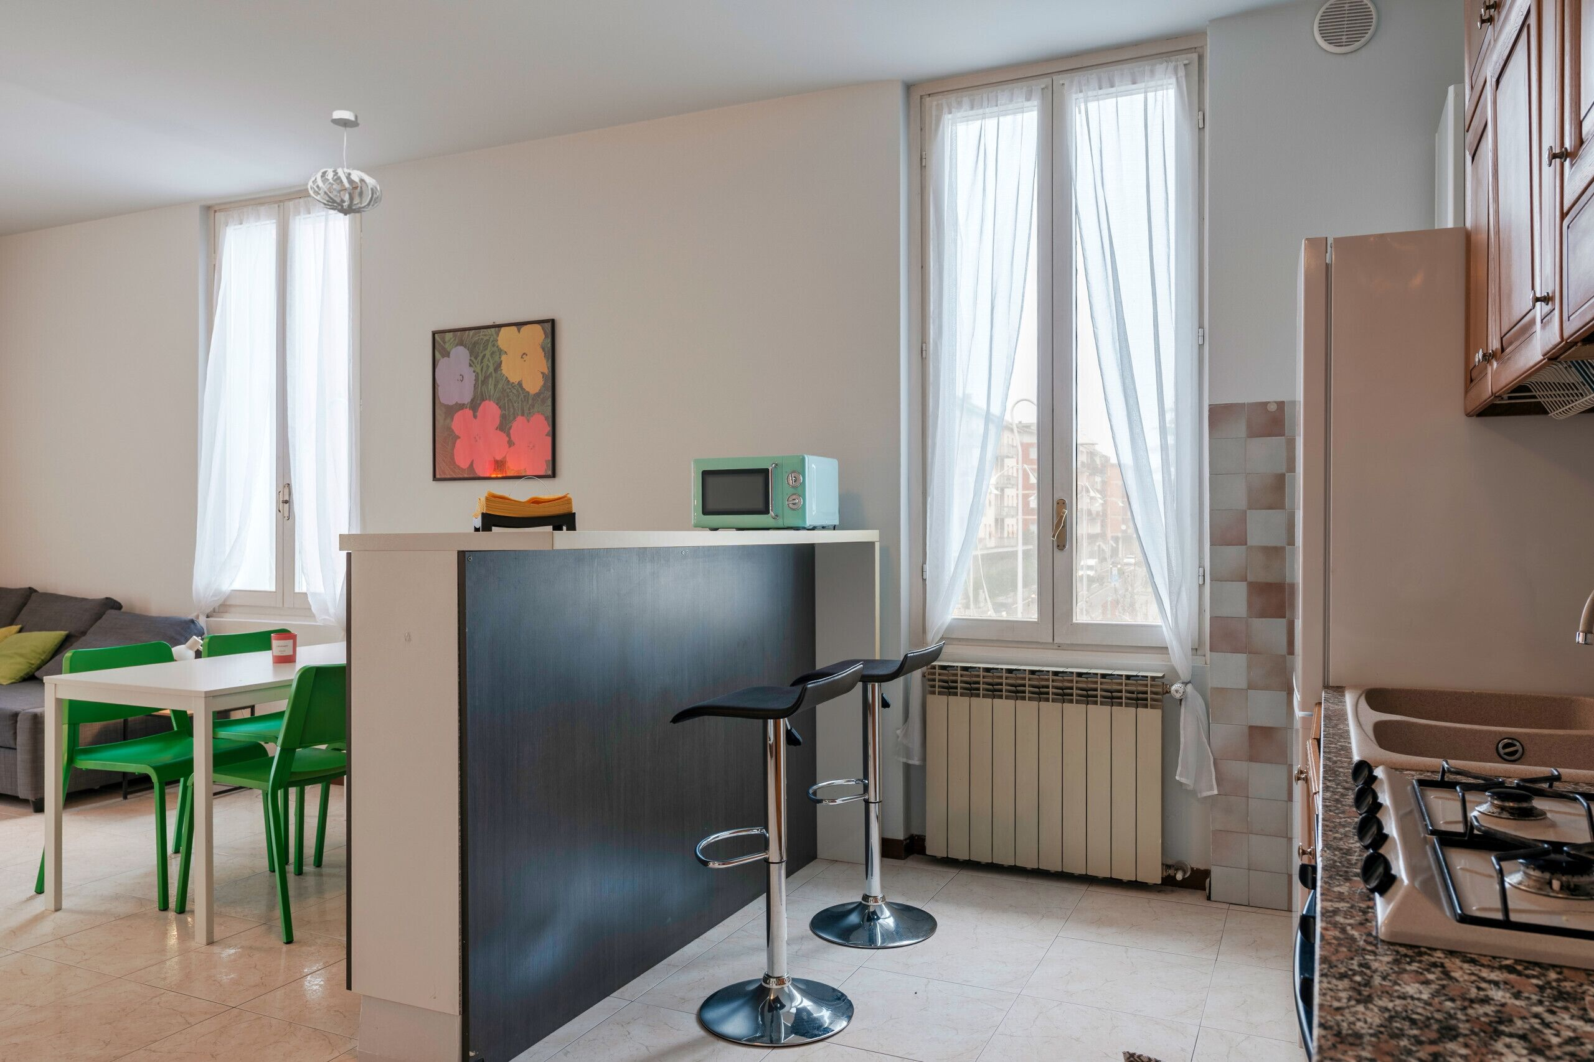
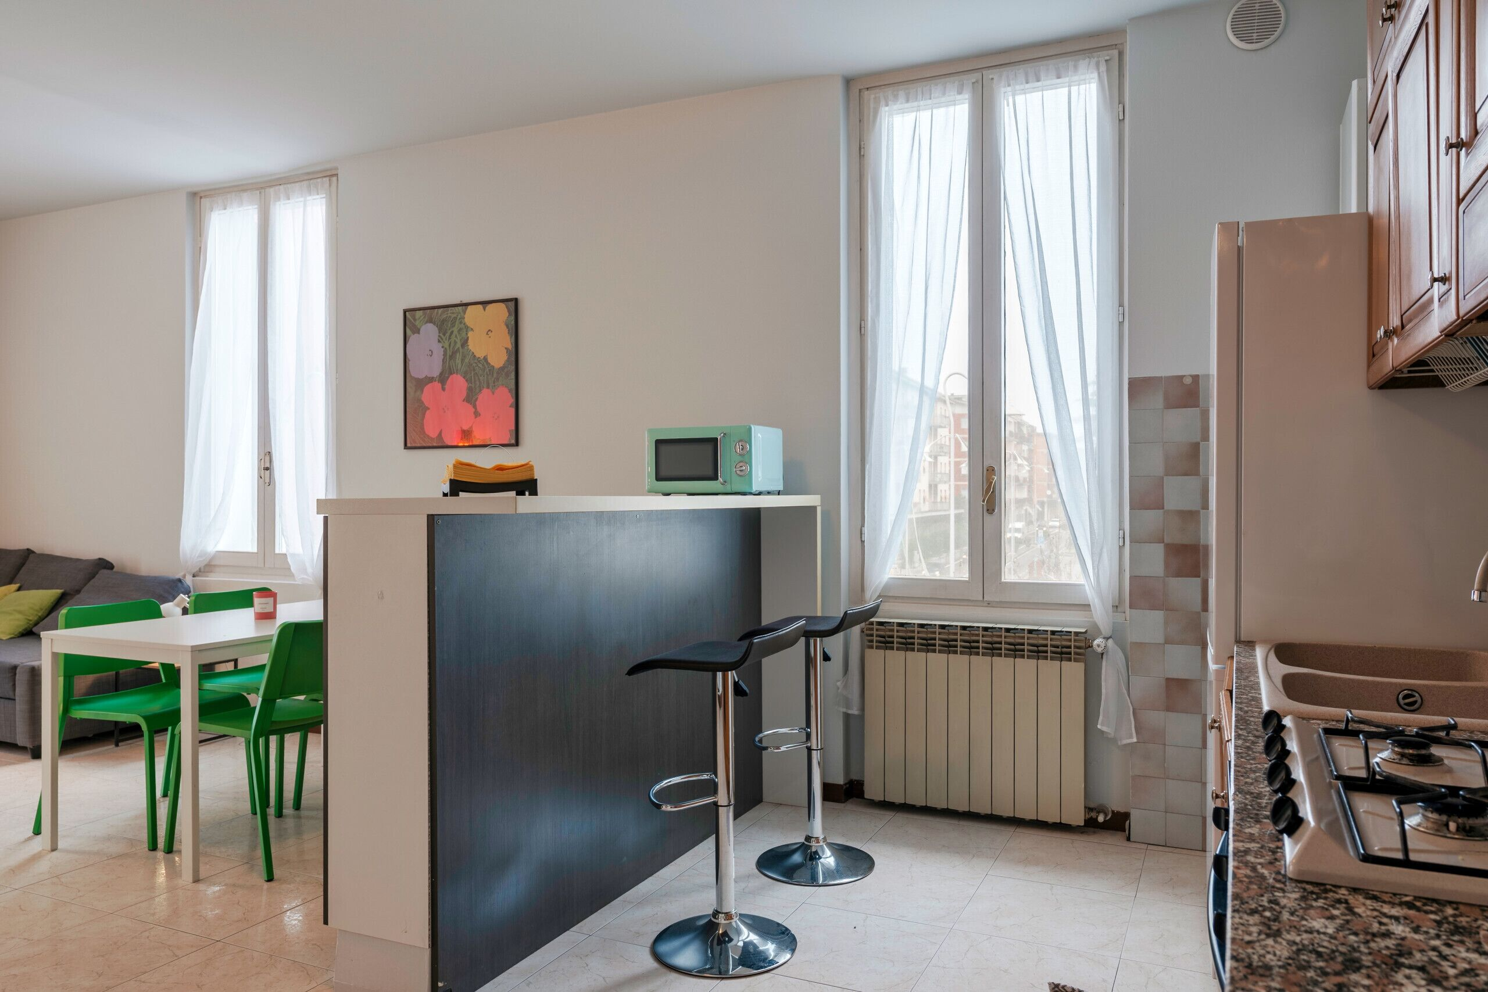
- pendant light (345, 165)
